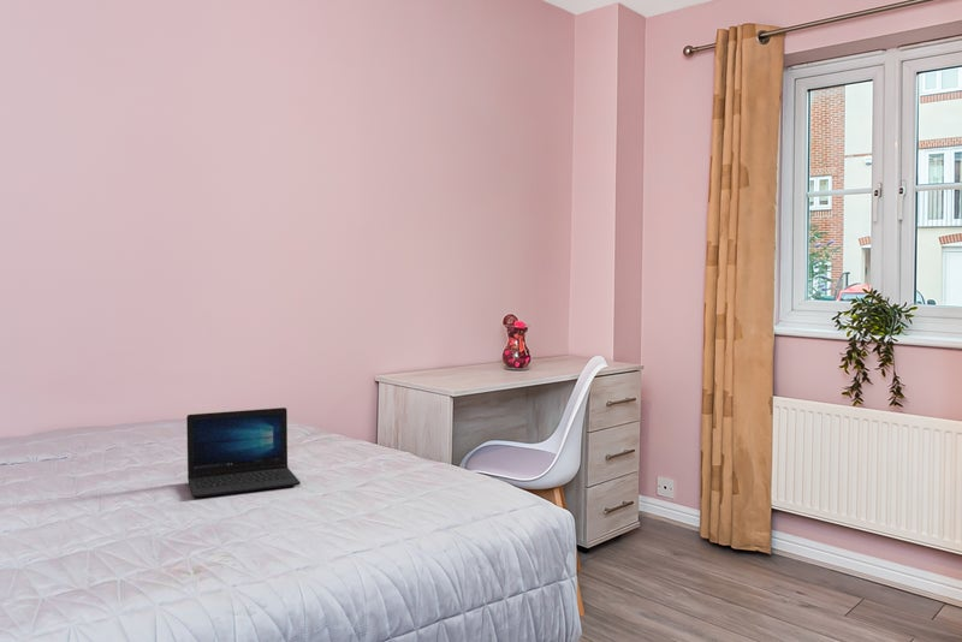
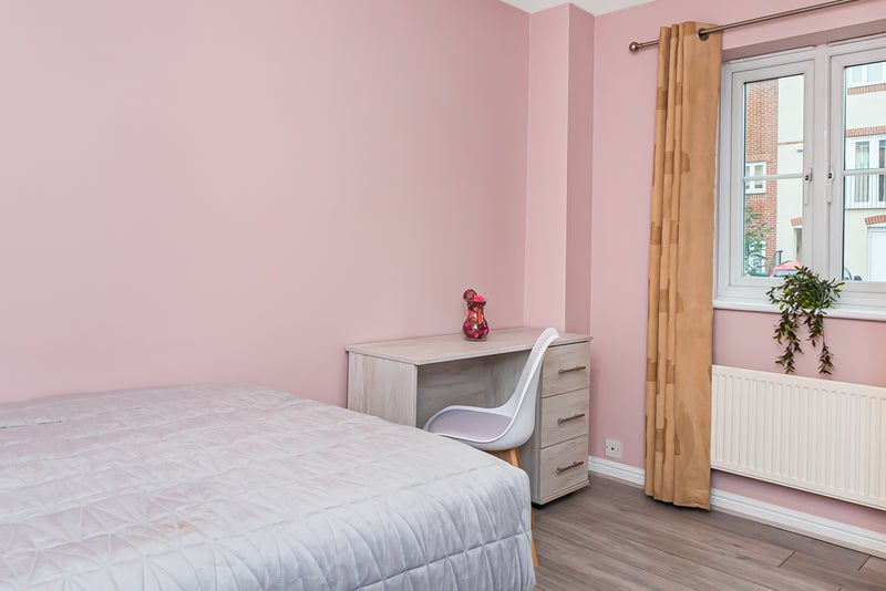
- laptop (243, 450)
